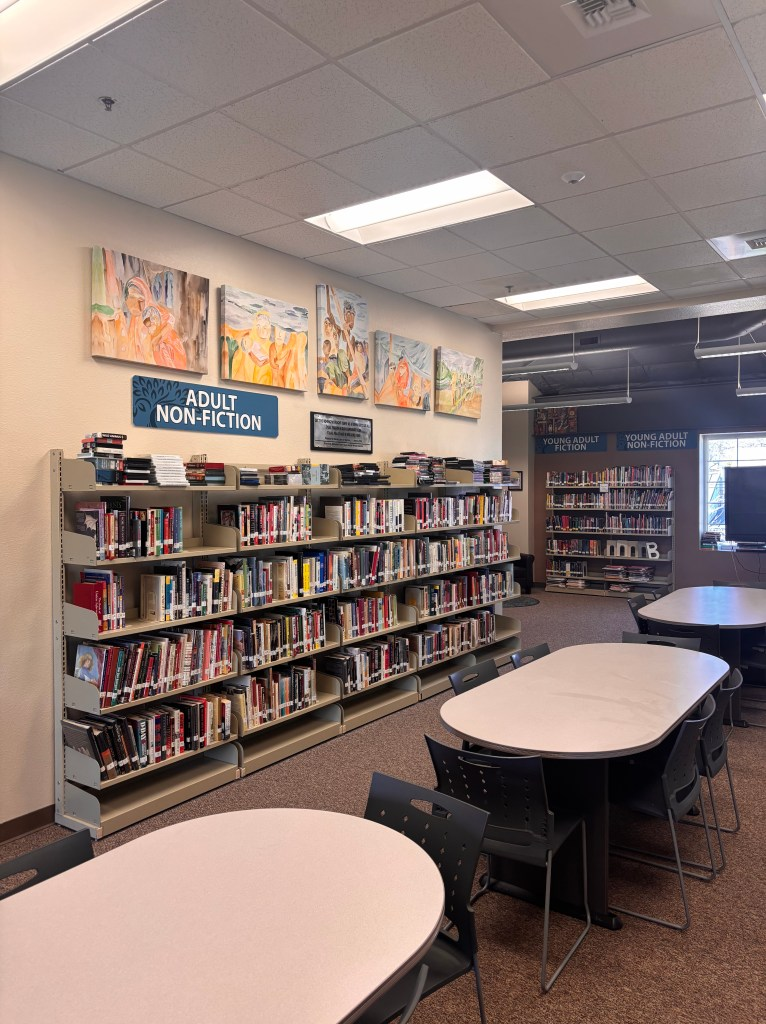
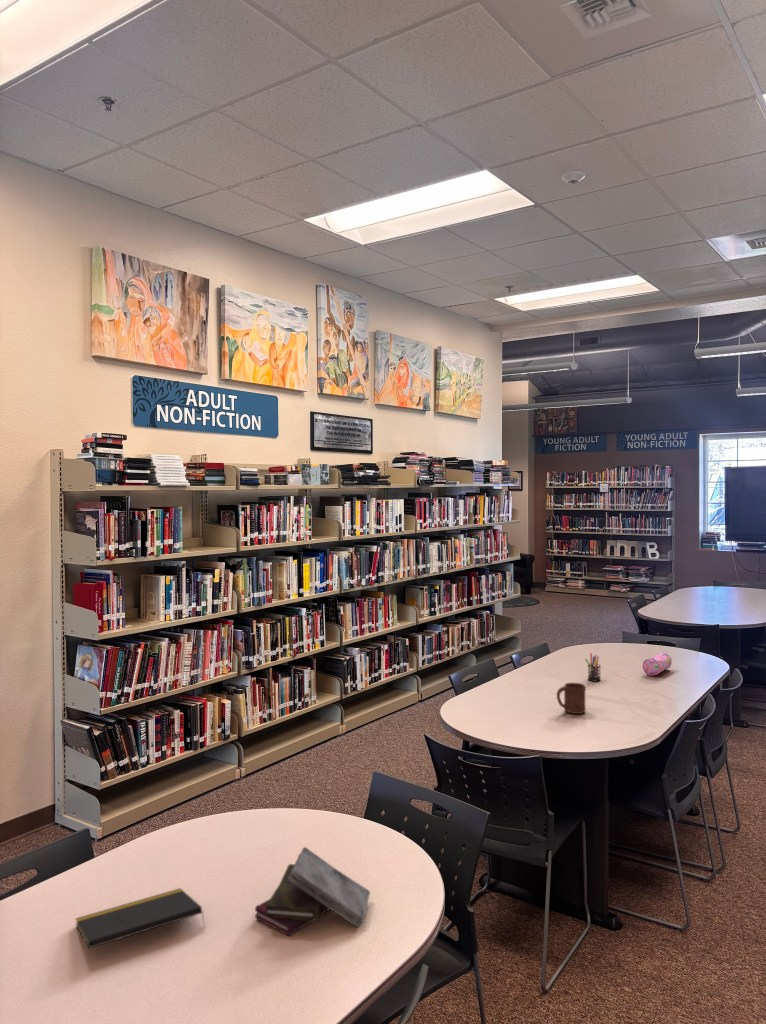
+ book (314, 885)
+ pen holder (592, 667)
+ notepad (138, 916)
+ pencil case (657, 663)
+ cup (572, 698)
